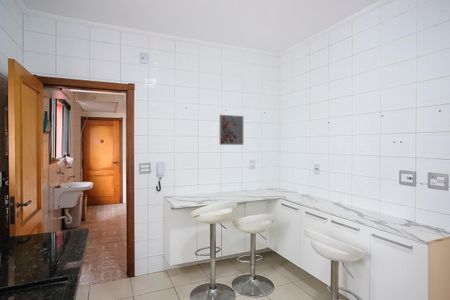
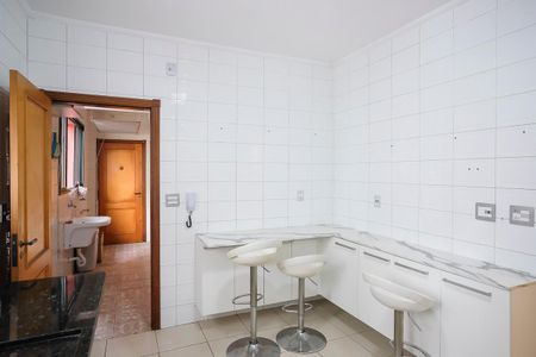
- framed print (231, 130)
